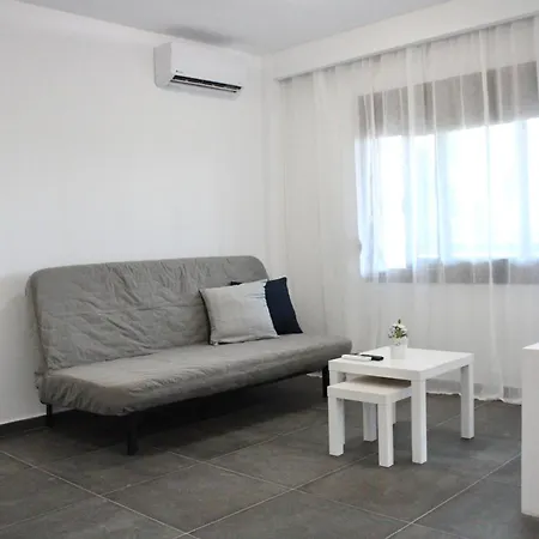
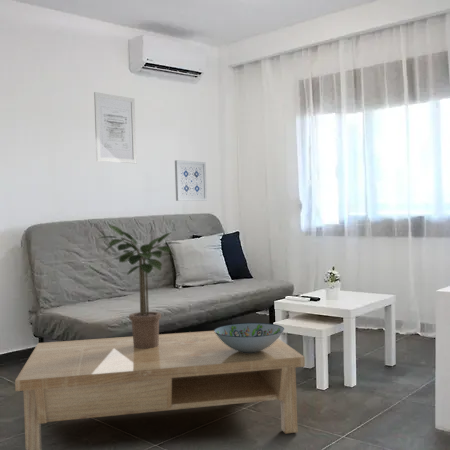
+ wall art (191, 181)
+ decorative bowl (249, 339)
+ wall art (116, 128)
+ coffee table (161, 386)
+ potted plant (141, 285)
